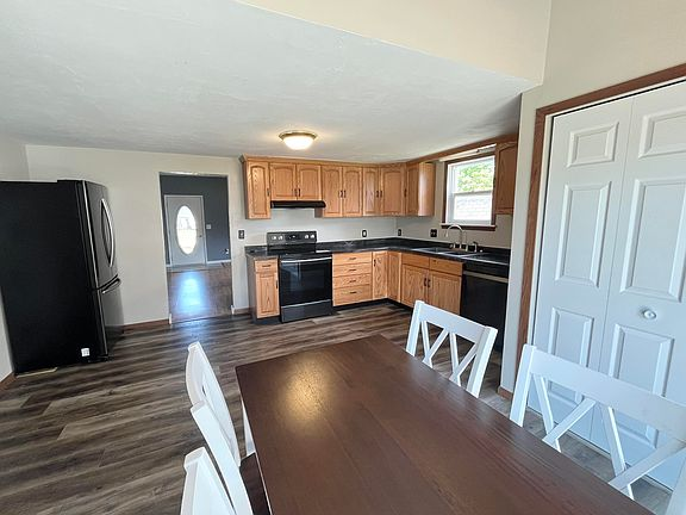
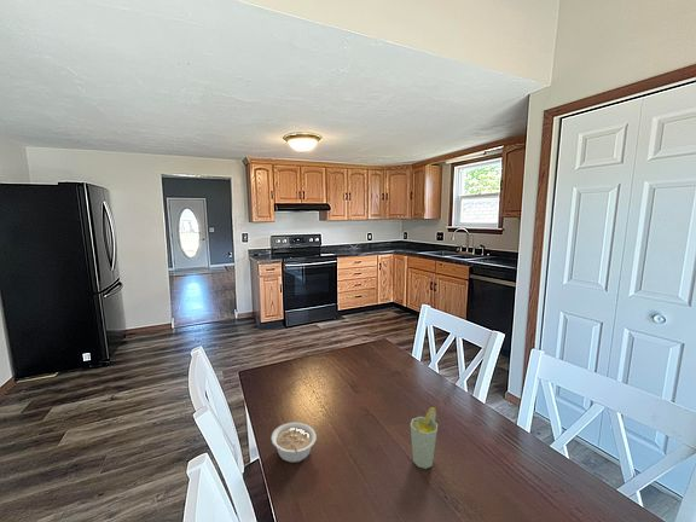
+ cup (425, 435)
+ legume (295, 442)
